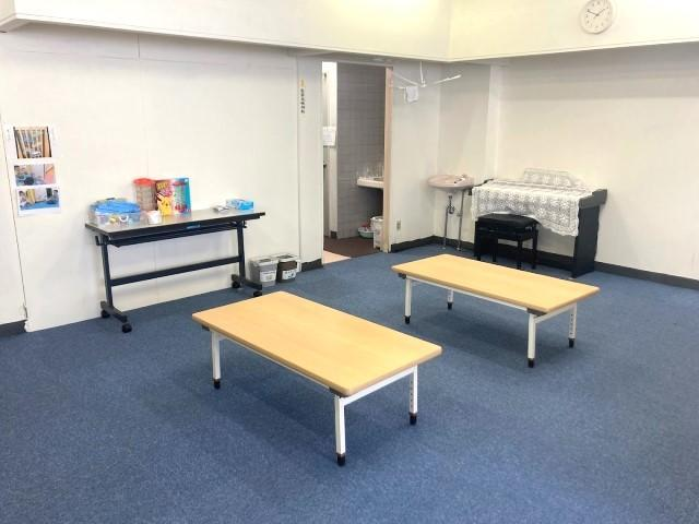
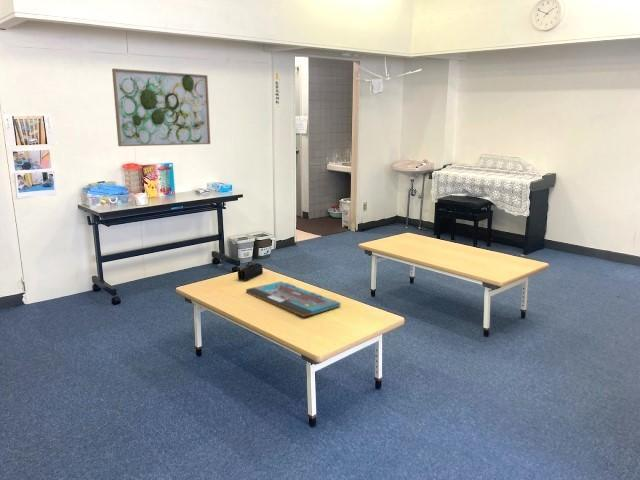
+ pencil case (250, 268)
+ wall art (165, 109)
+ board game (291, 296)
